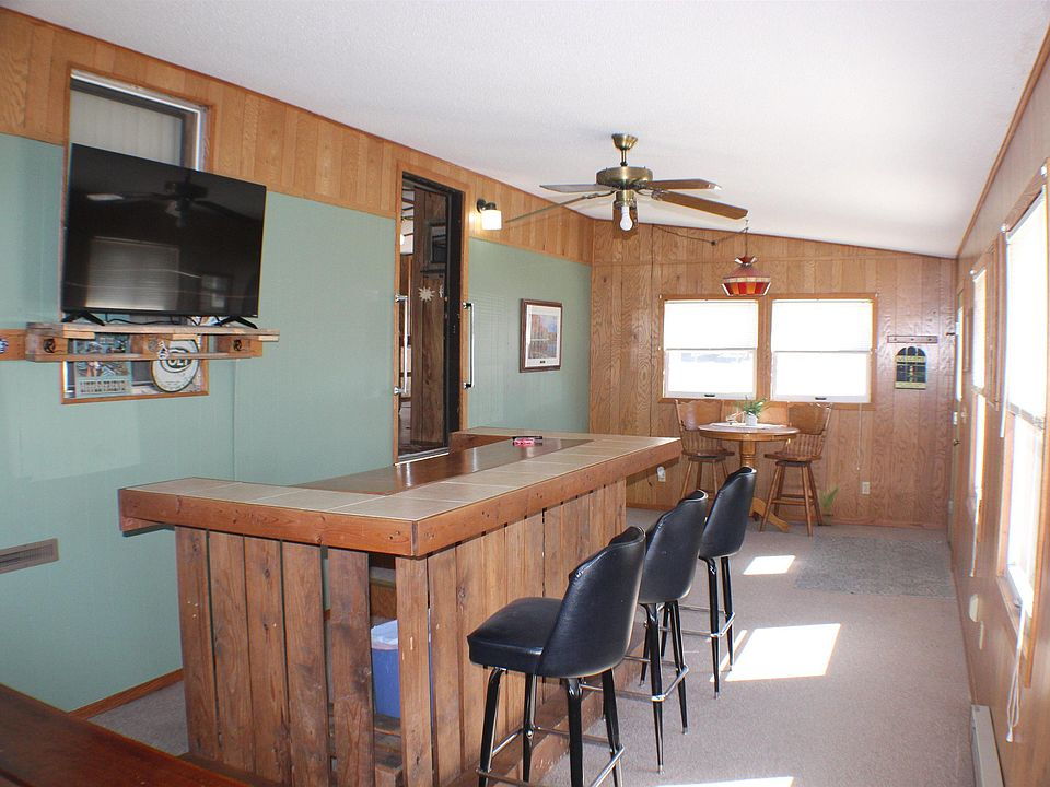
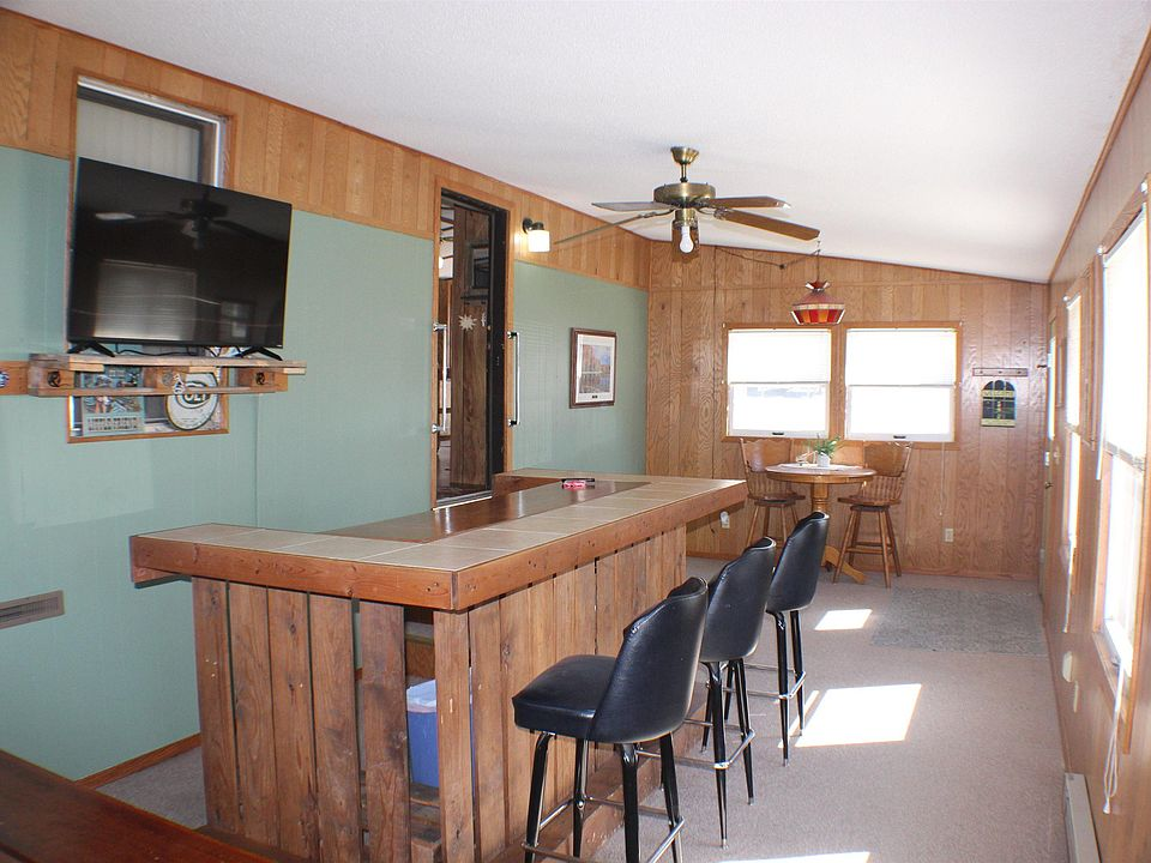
- potted plant (829, 505)
